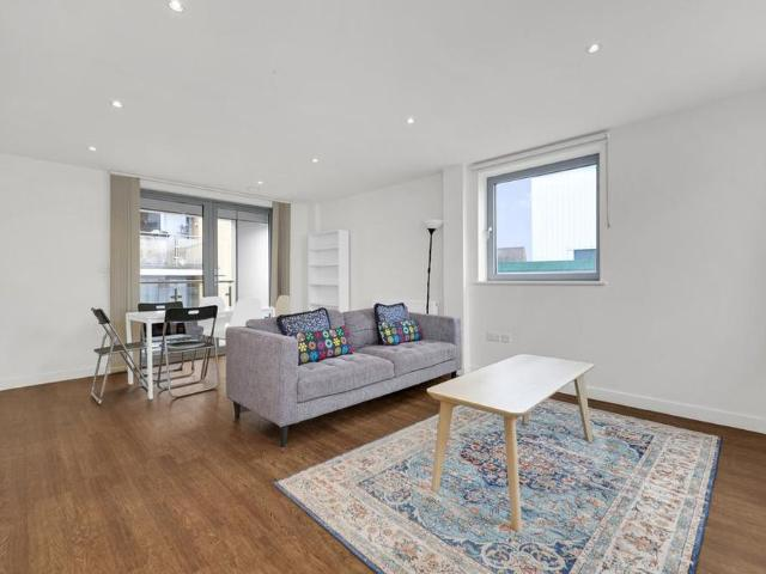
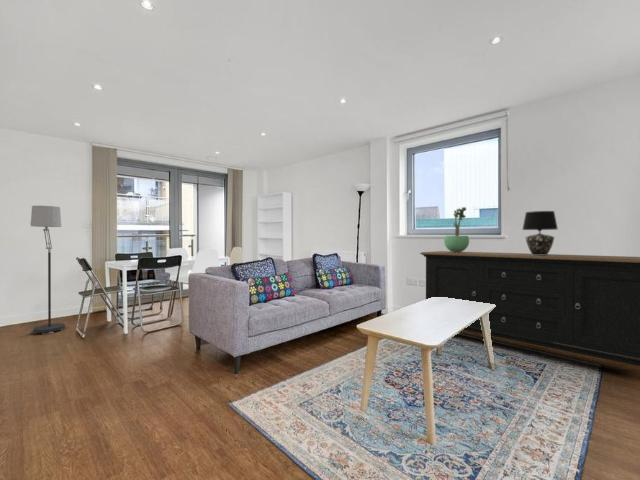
+ table lamp (539, 233)
+ floor lamp (48, 265)
+ potted plant (456, 229)
+ sideboard (526, 301)
